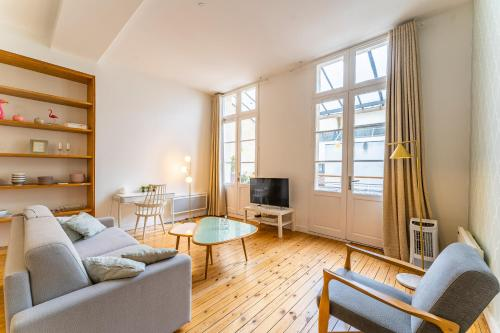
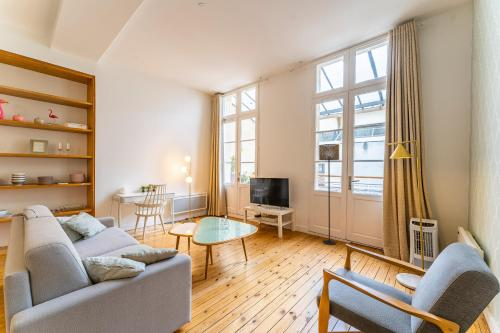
+ floor lamp (329, 193)
